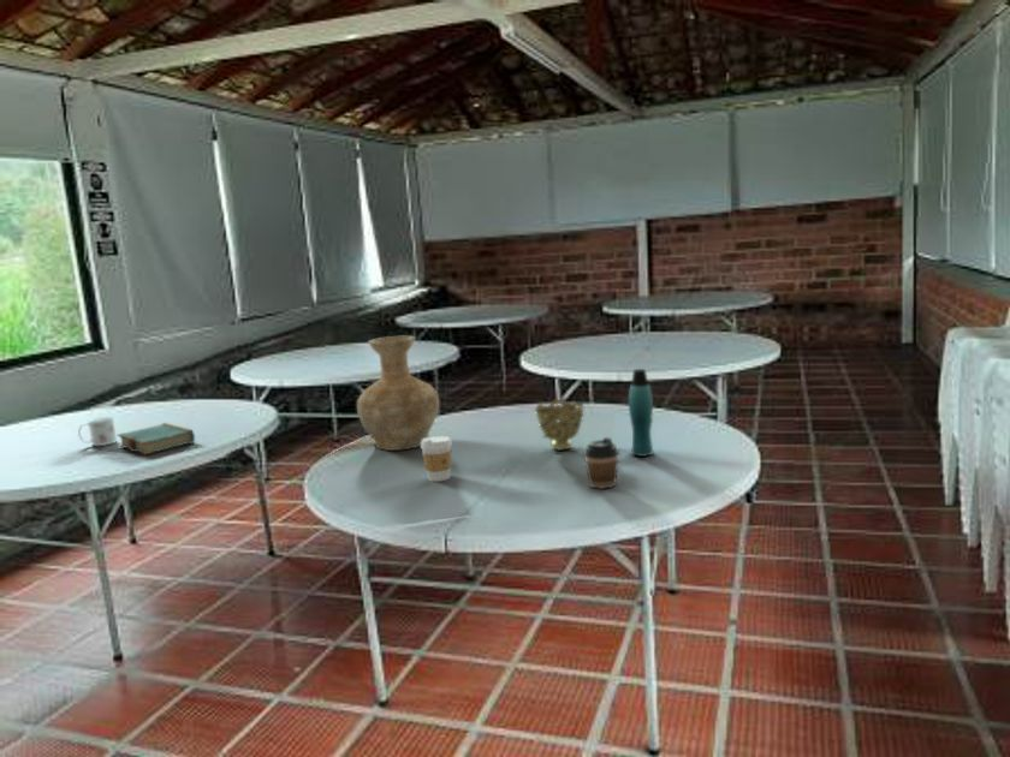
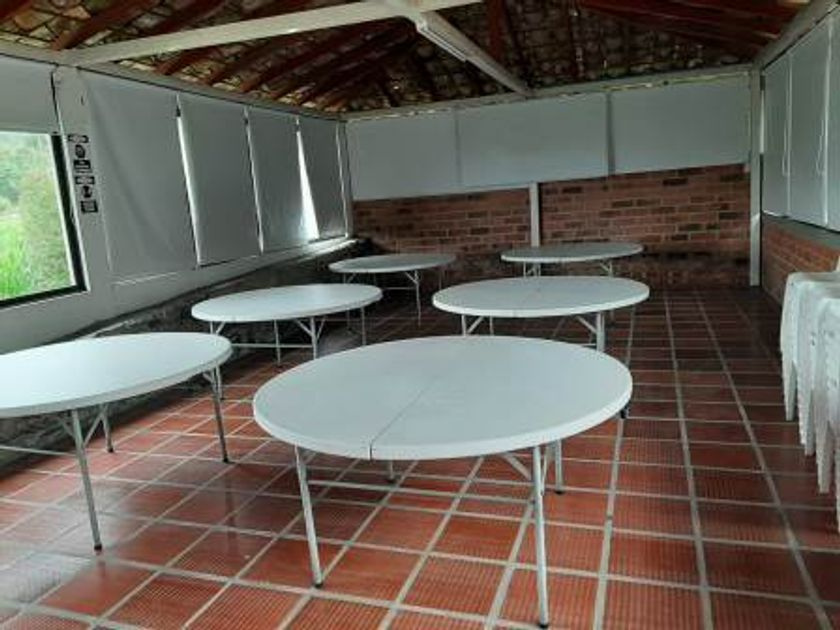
- mug (96, 431)
- coffee cup (601, 461)
- bottle (640, 411)
- decorative bowl (560, 425)
- coffee cup (438, 458)
- vase (397, 392)
- book (155, 437)
